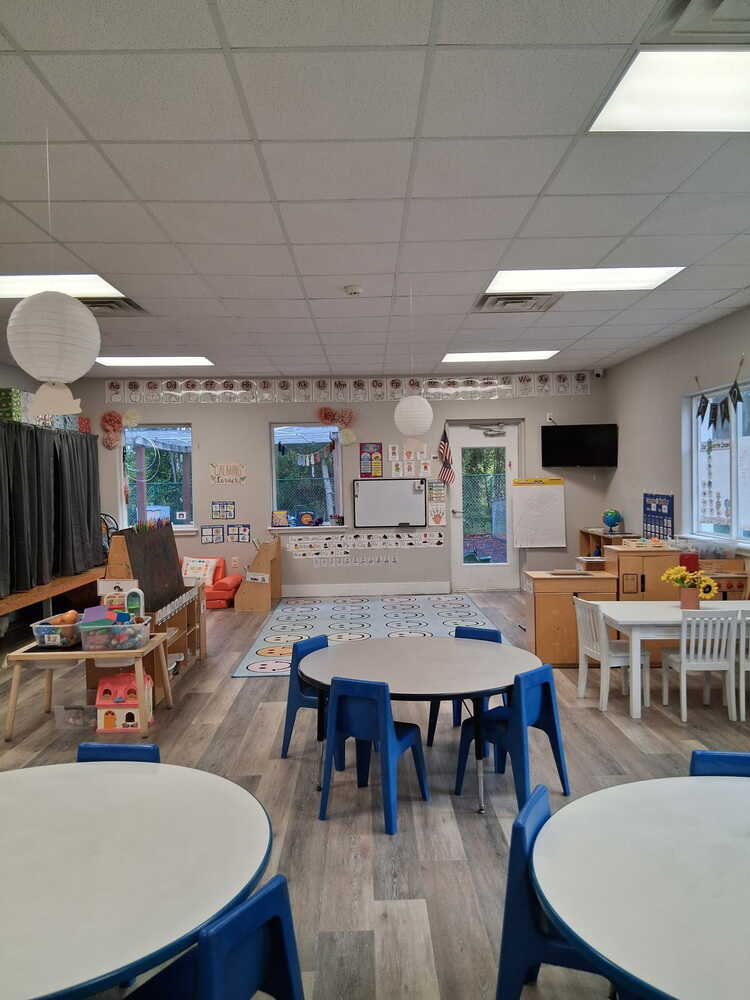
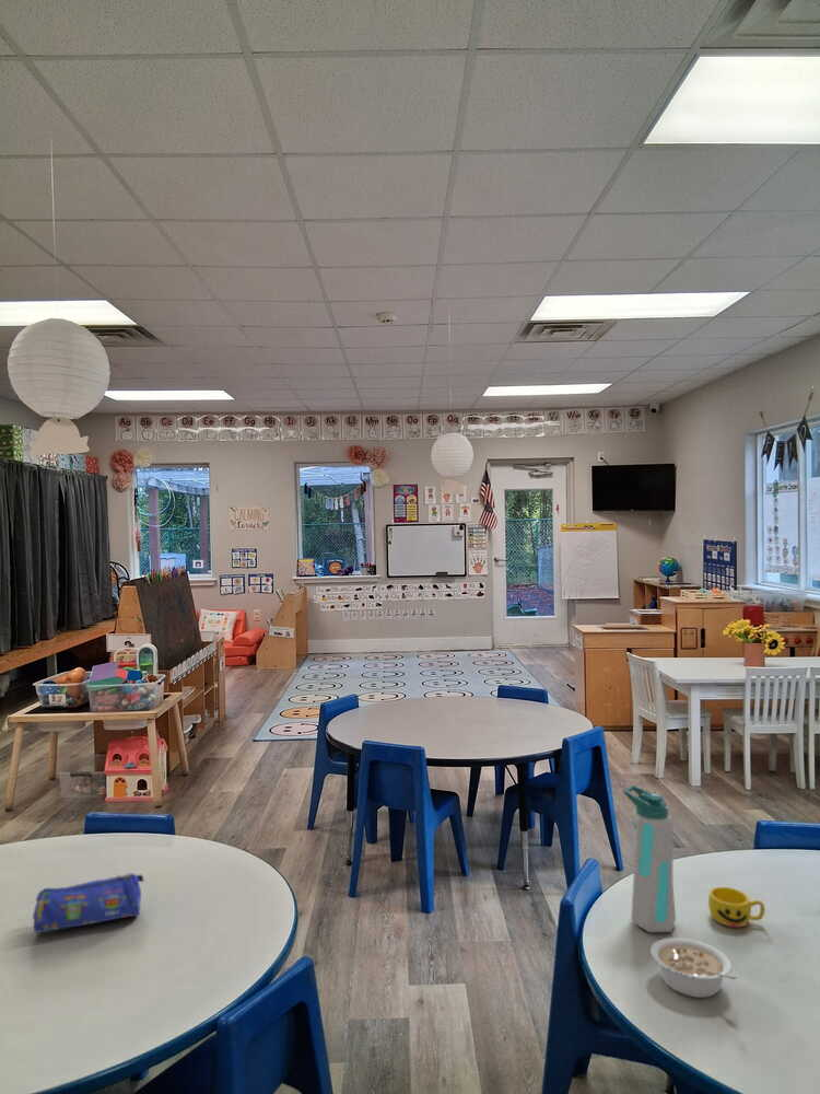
+ cup (736, 908)
+ water bottle (648, 858)
+ legume (693, 967)
+ pencil case (90, 900)
